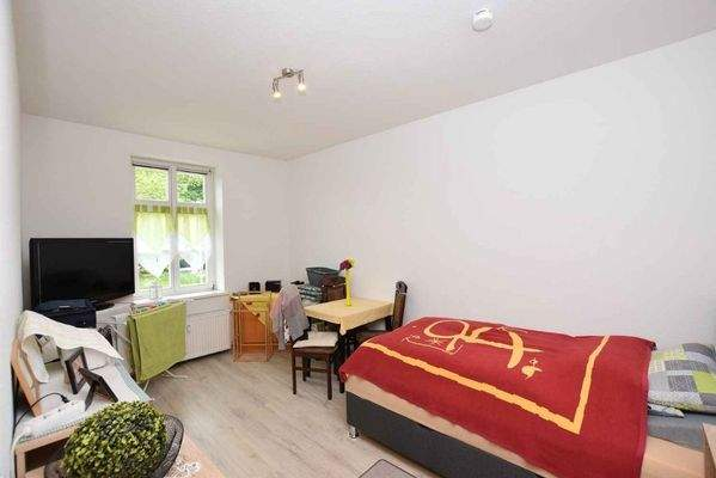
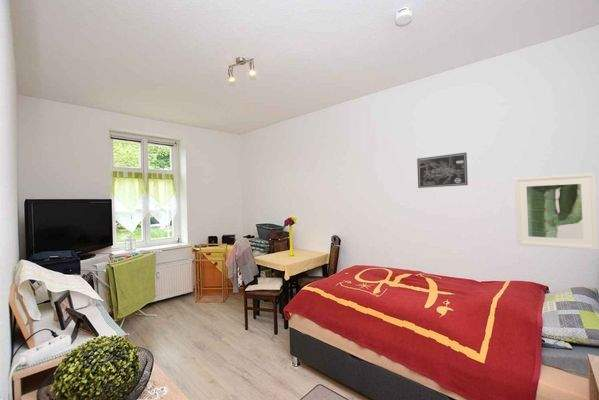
+ wall art (441, 171)
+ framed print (553, 211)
